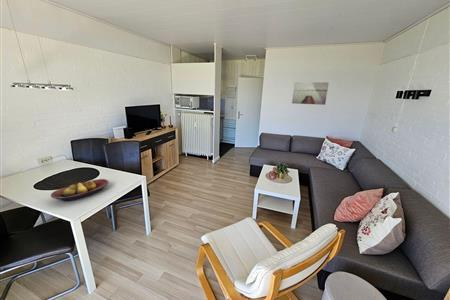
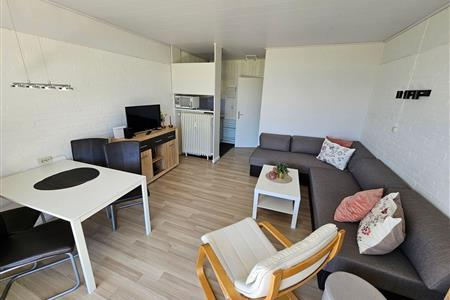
- fruit bowl (82, 188)
- wall art (309, 93)
